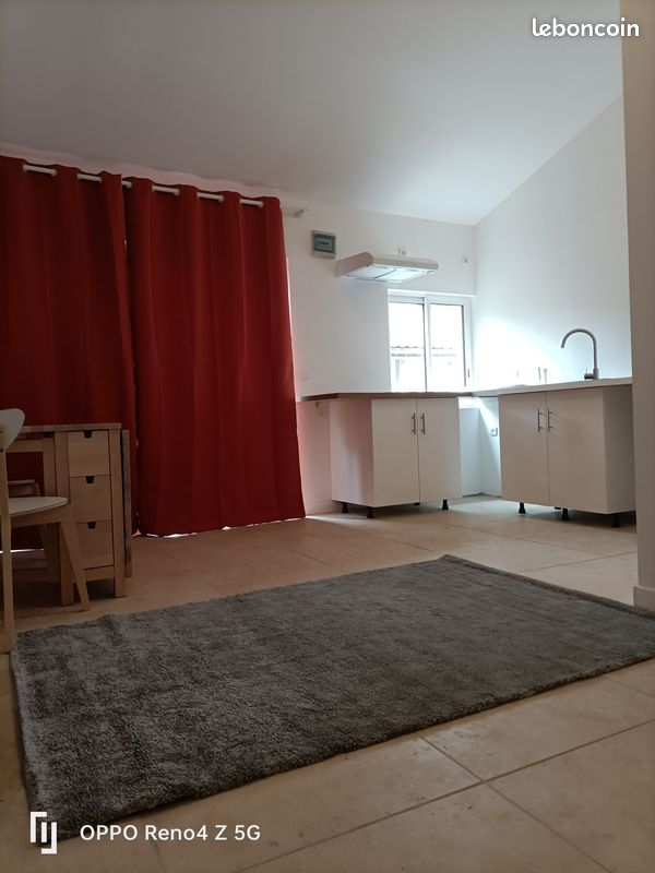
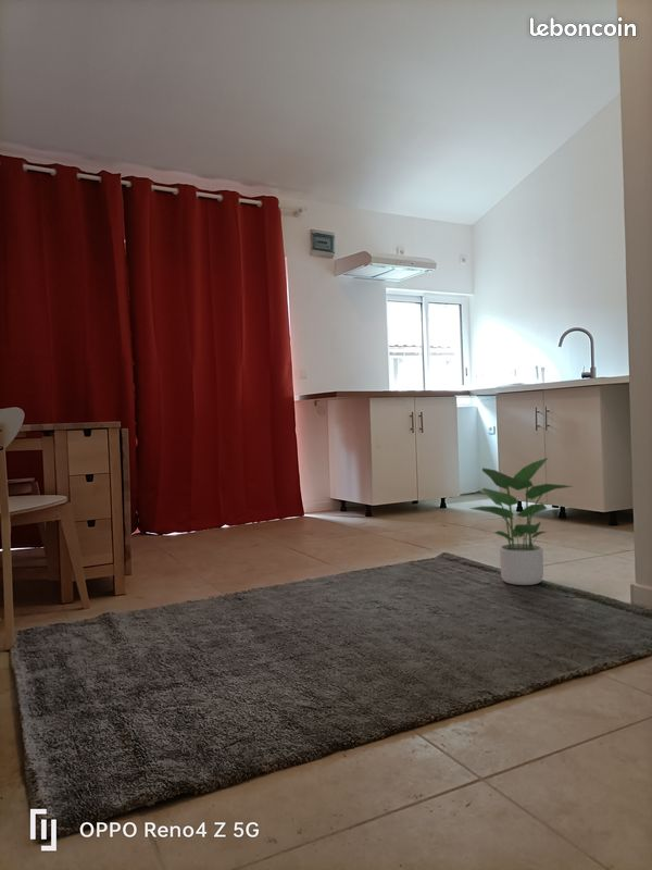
+ potted plant (512, 520)
